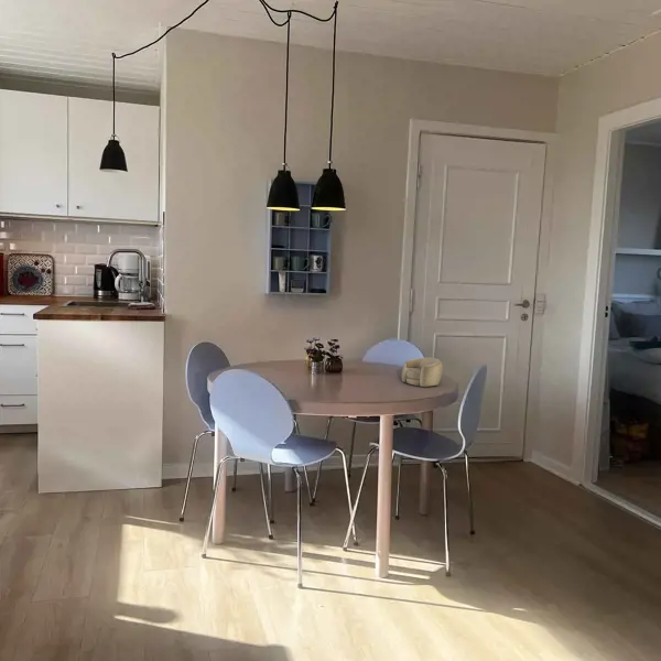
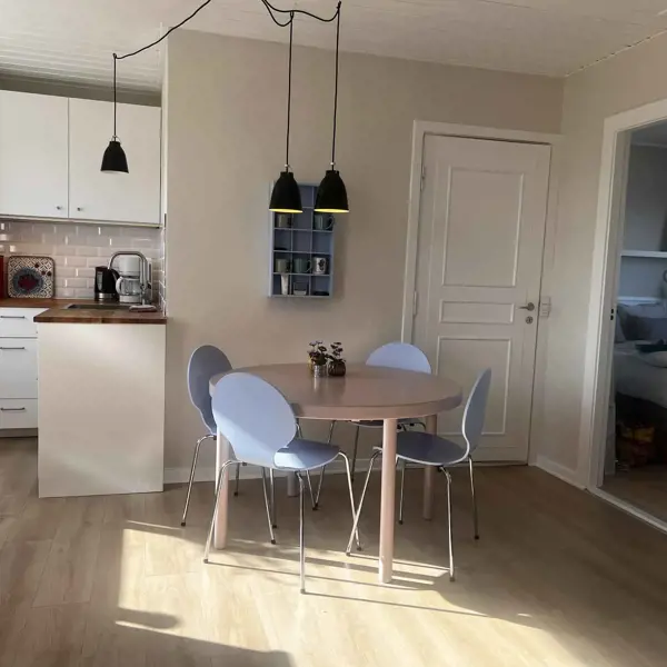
- decorative bowl (423, 370)
